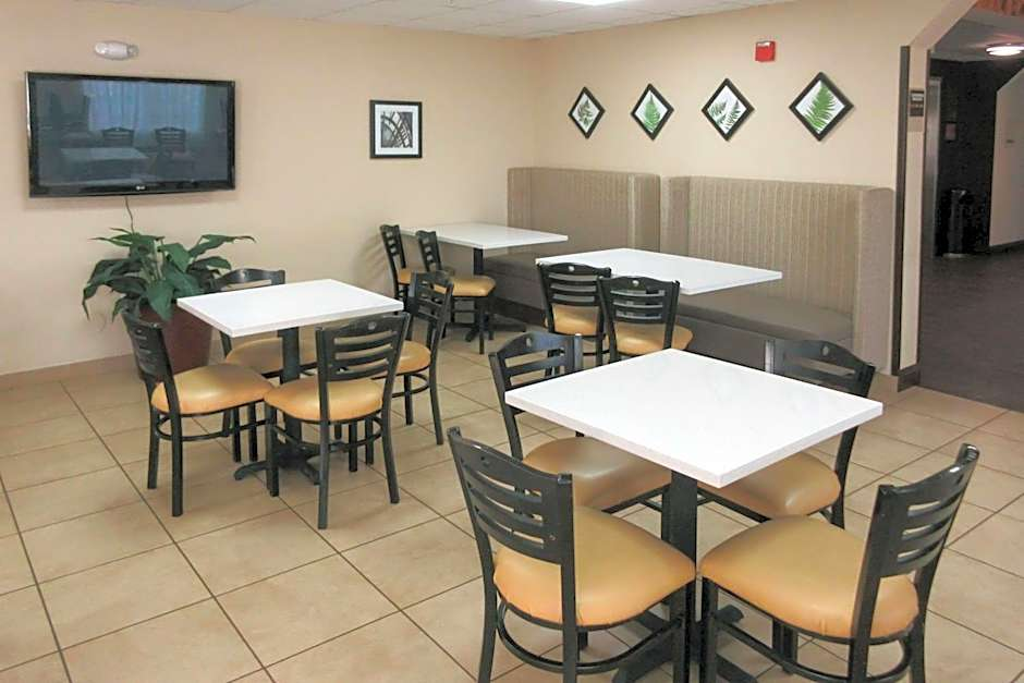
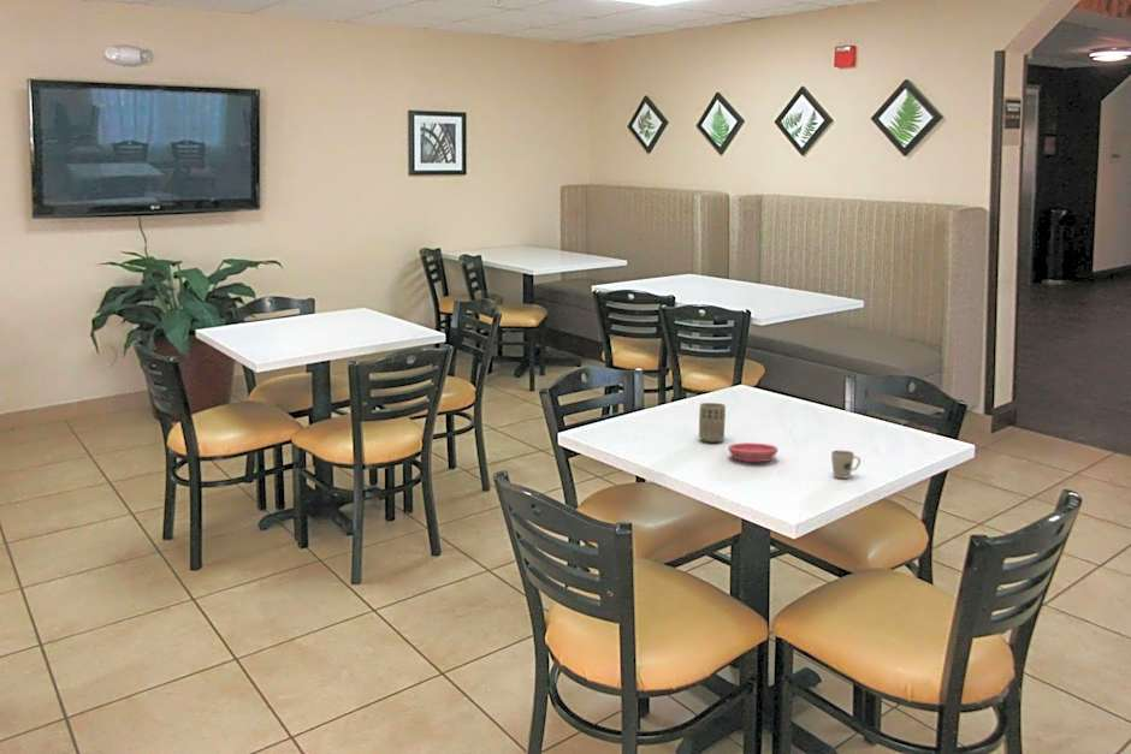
+ cup (711, 422)
+ saucer (752, 452)
+ cup (846, 456)
